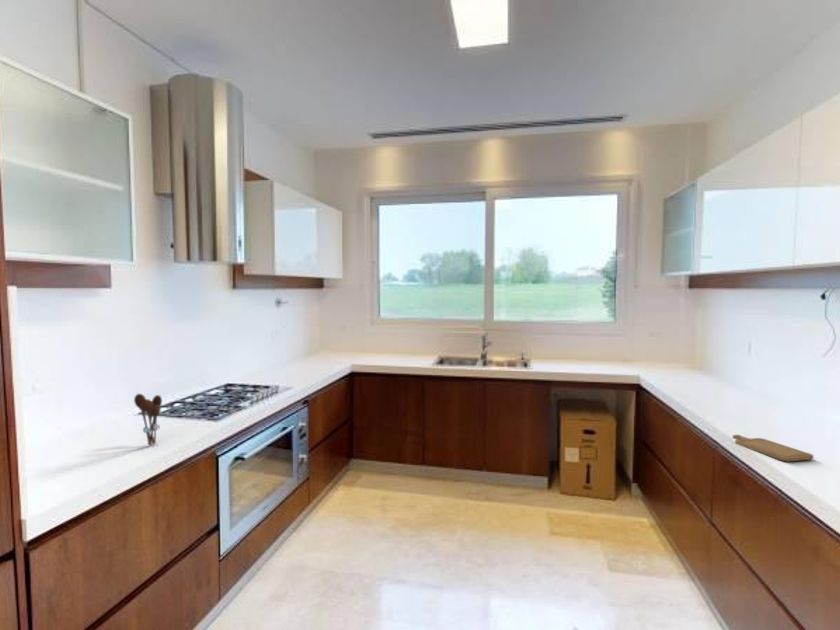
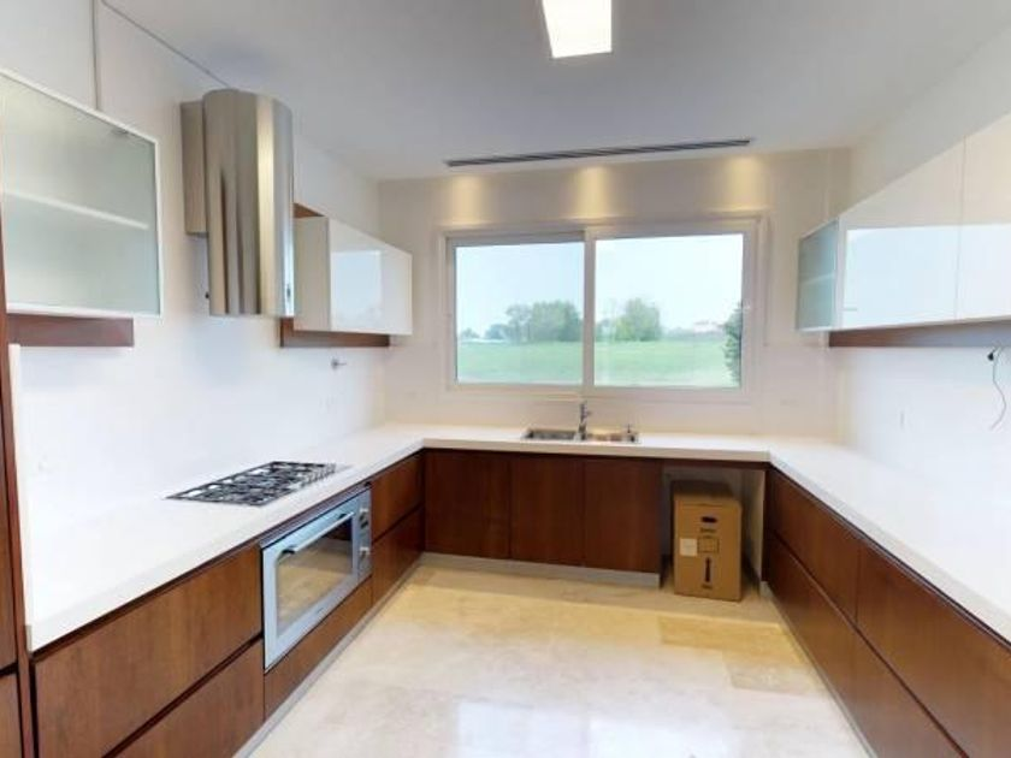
- chopping board (765, 446)
- utensil holder (148, 418)
